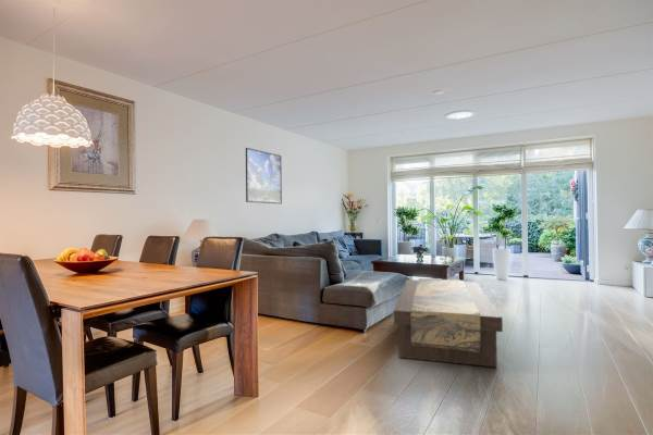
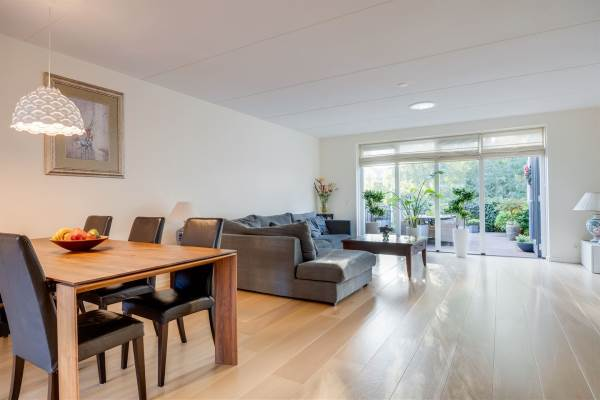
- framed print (264, 177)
- coffee table (443, 314)
